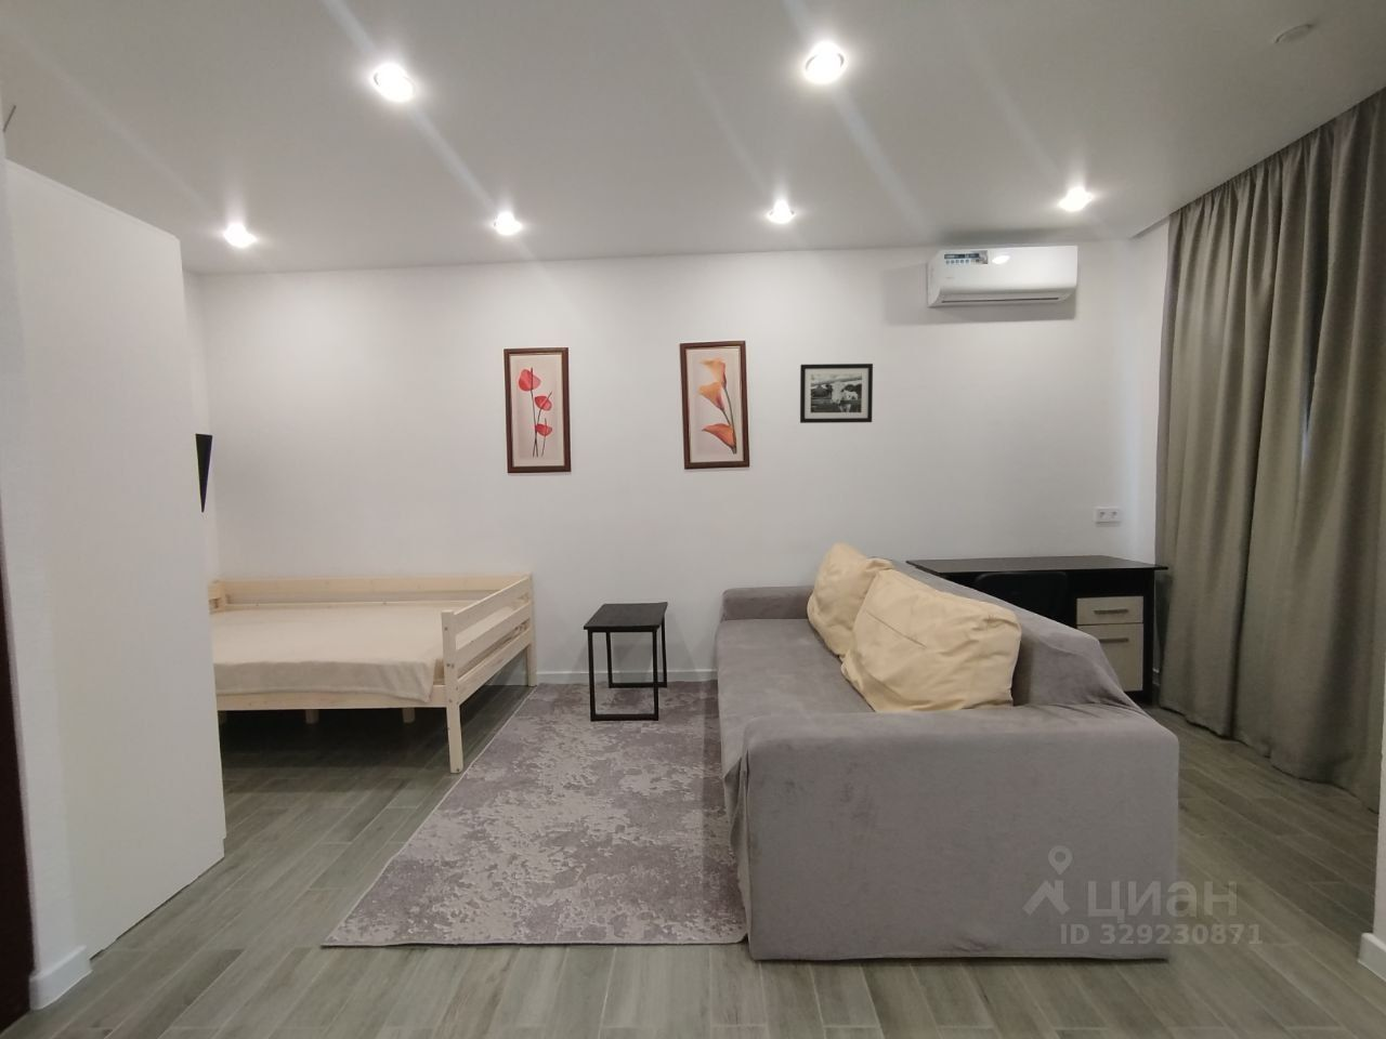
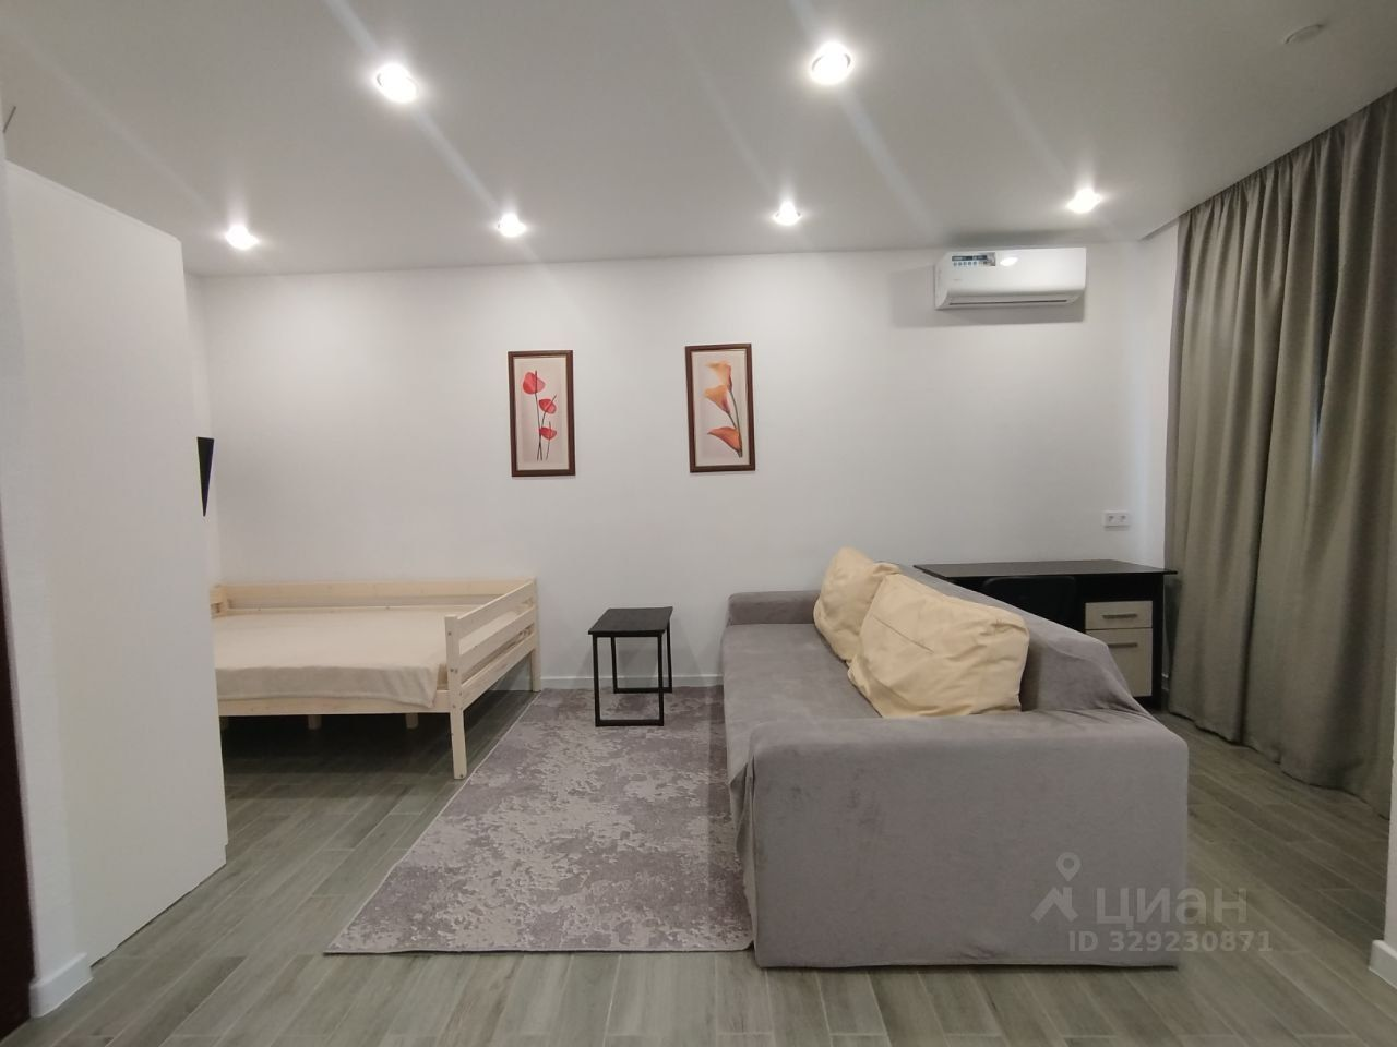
- picture frame (836, 393)
